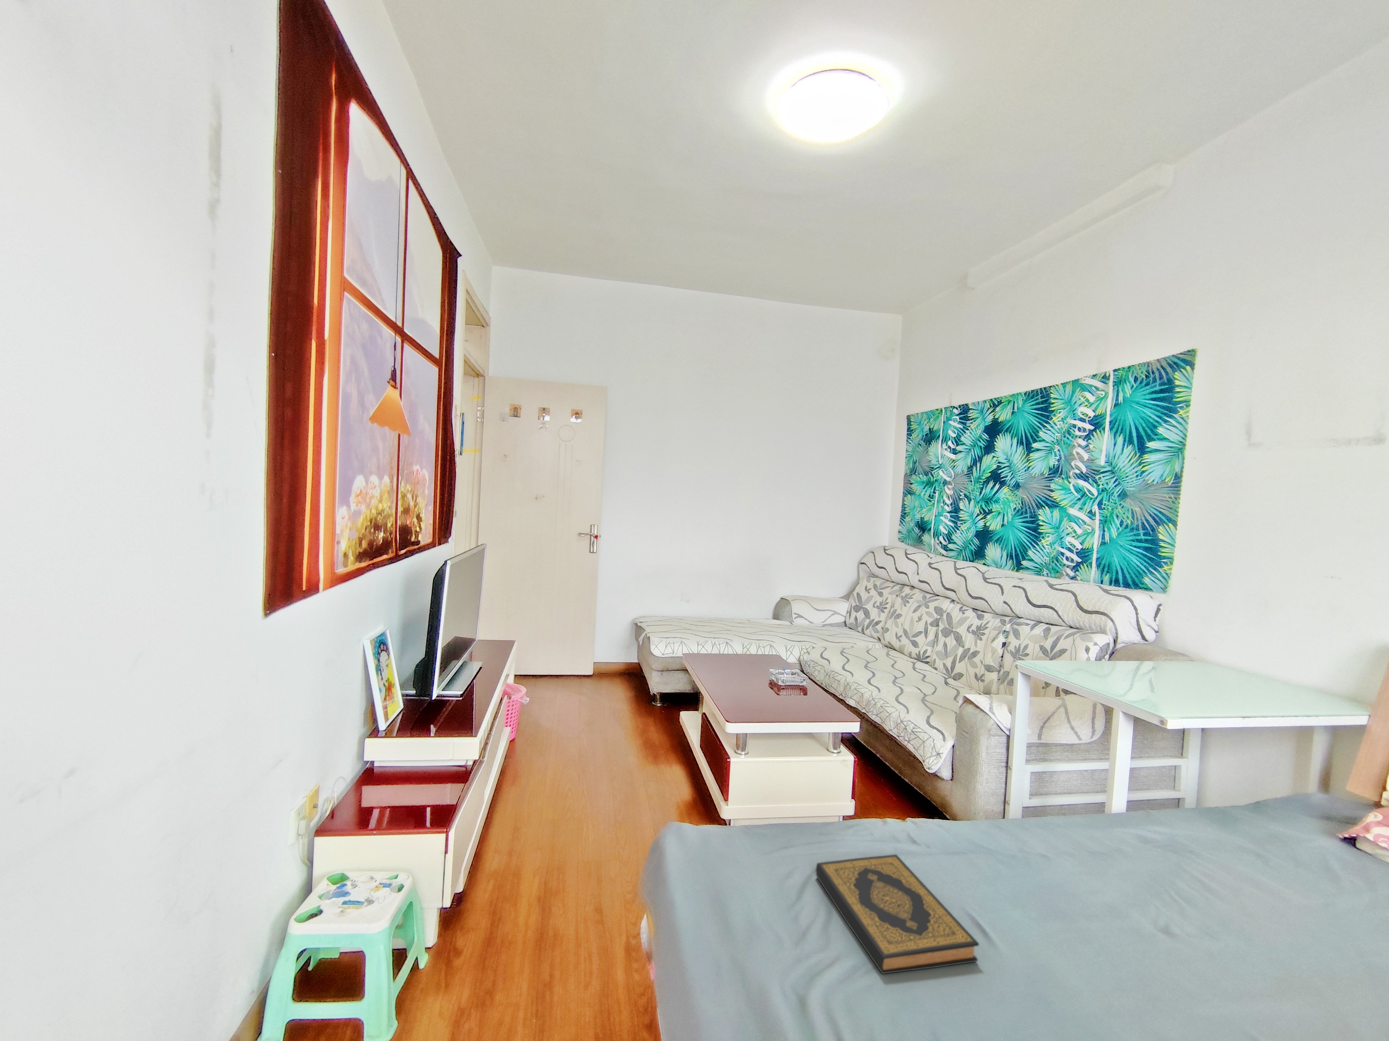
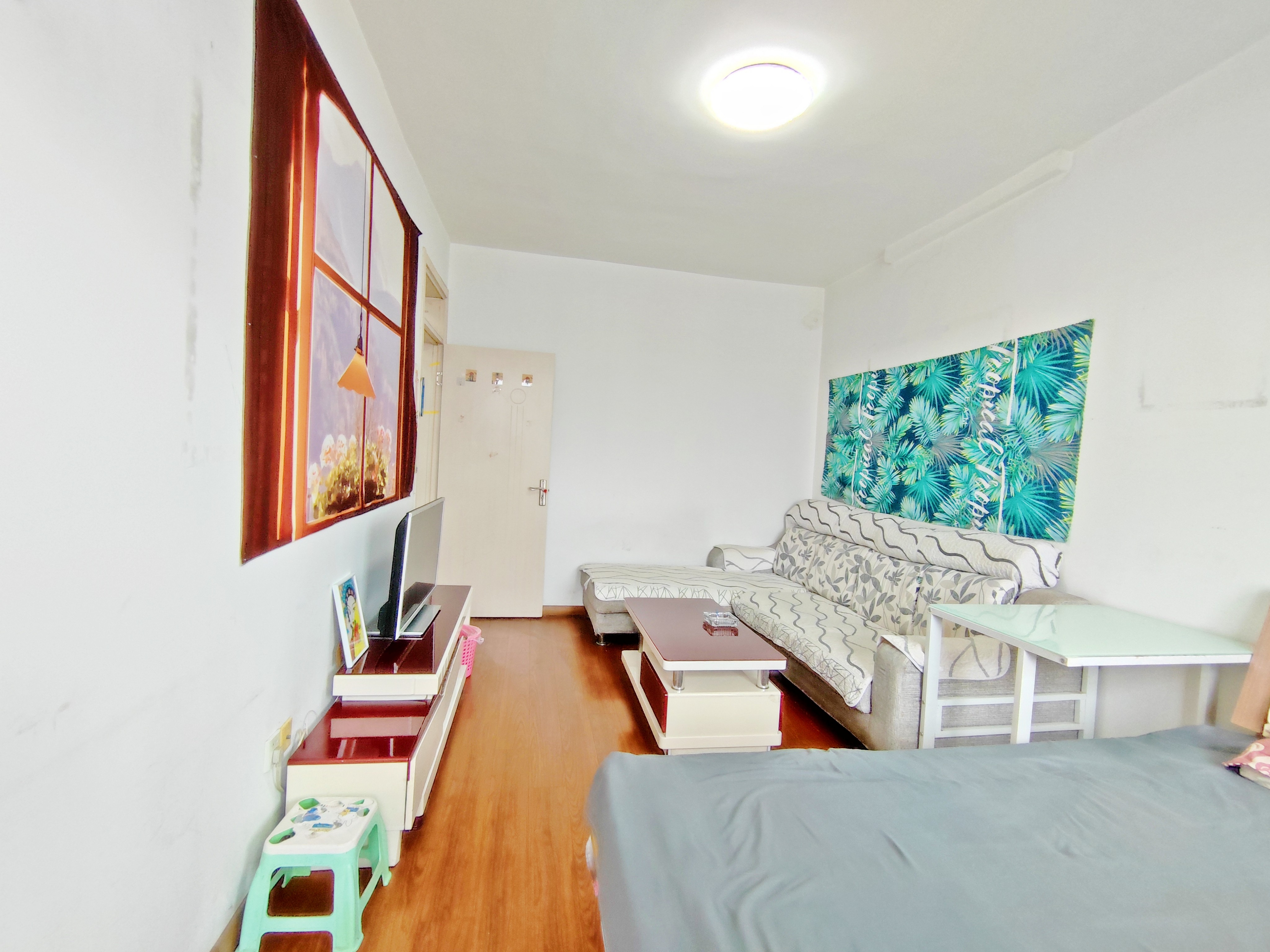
- hardback book (889, 907)
